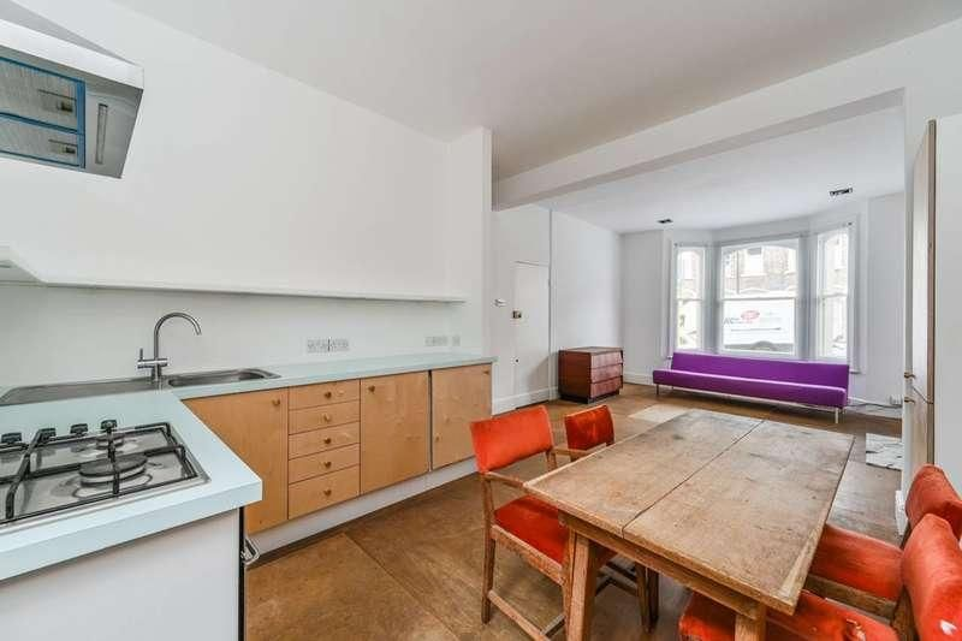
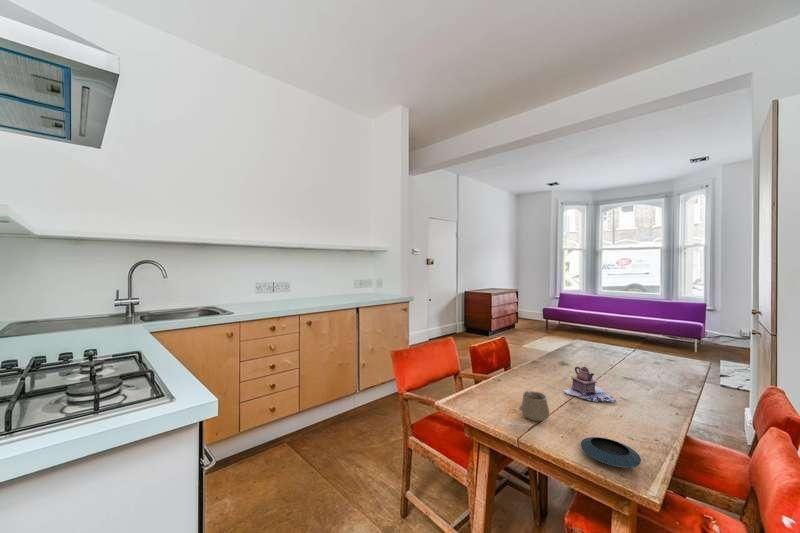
+ saucer (609, 449)
+ cup (534, 406)
+ teapot (585, 380)
